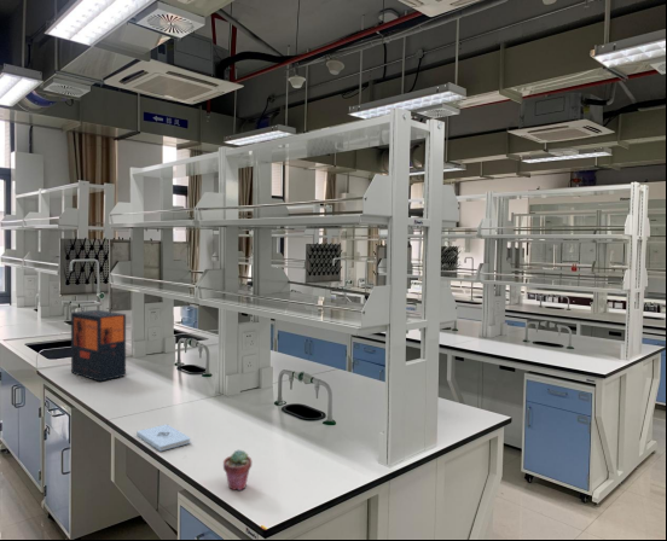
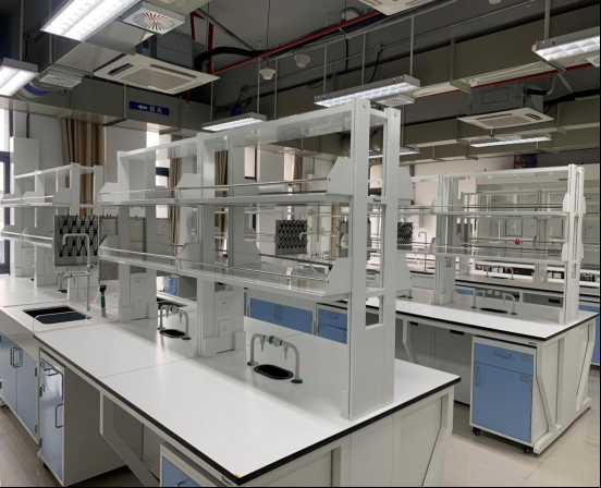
- notepad (163, 436)
- product box (98, 343)
- potted succulent (237, 467)
